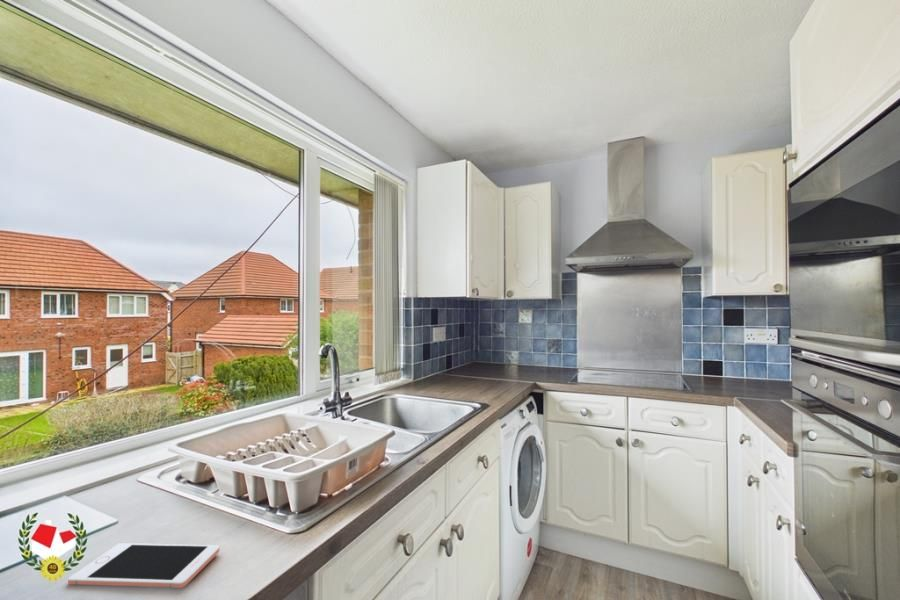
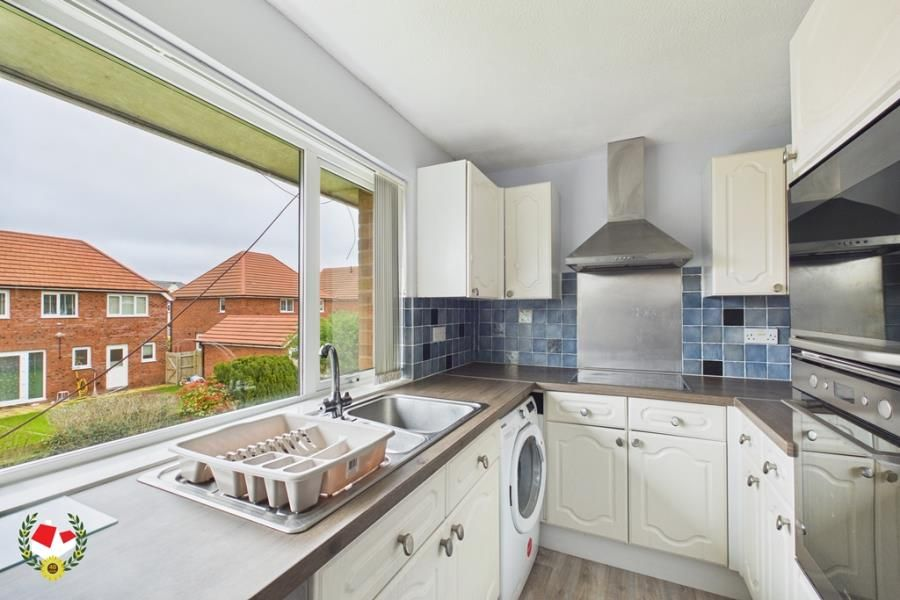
- cell phone (148, 564)
